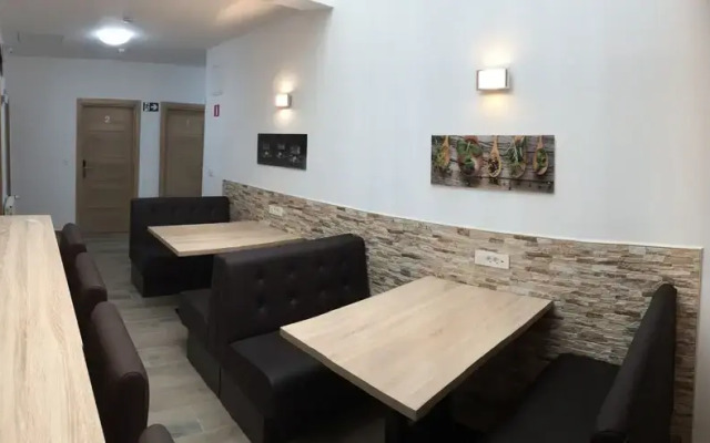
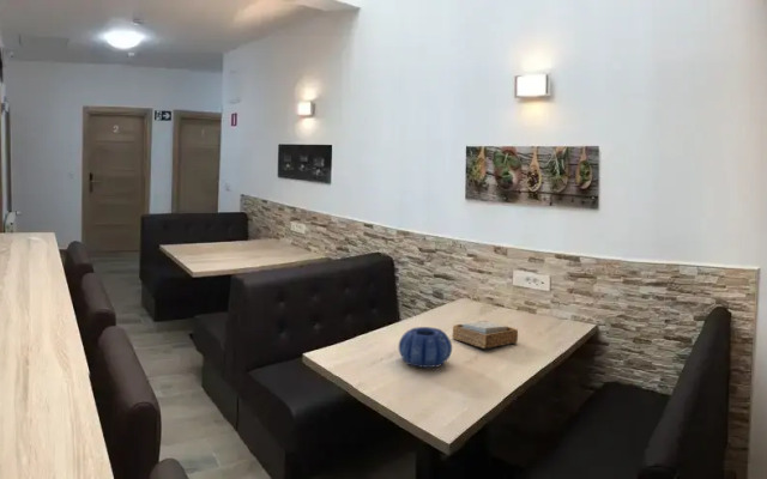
+ napkin holder (484, 332)
+ decorative bowl (424, 346)
